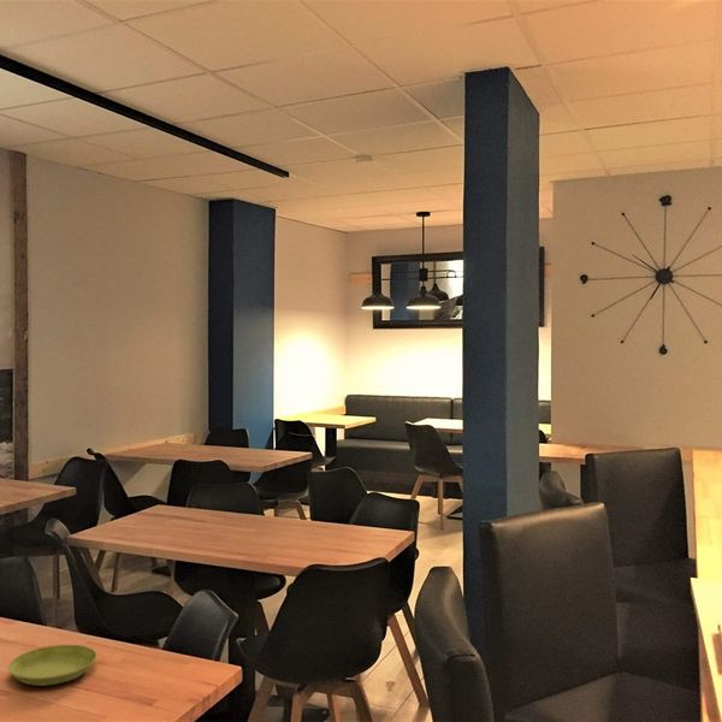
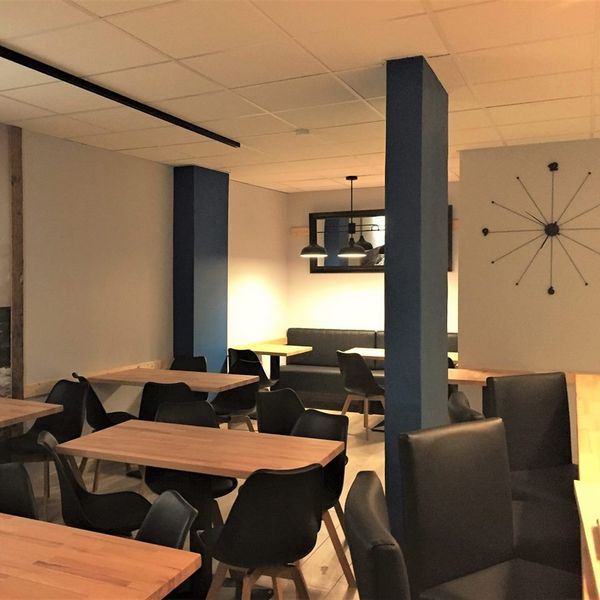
- saucer (53, 665)
